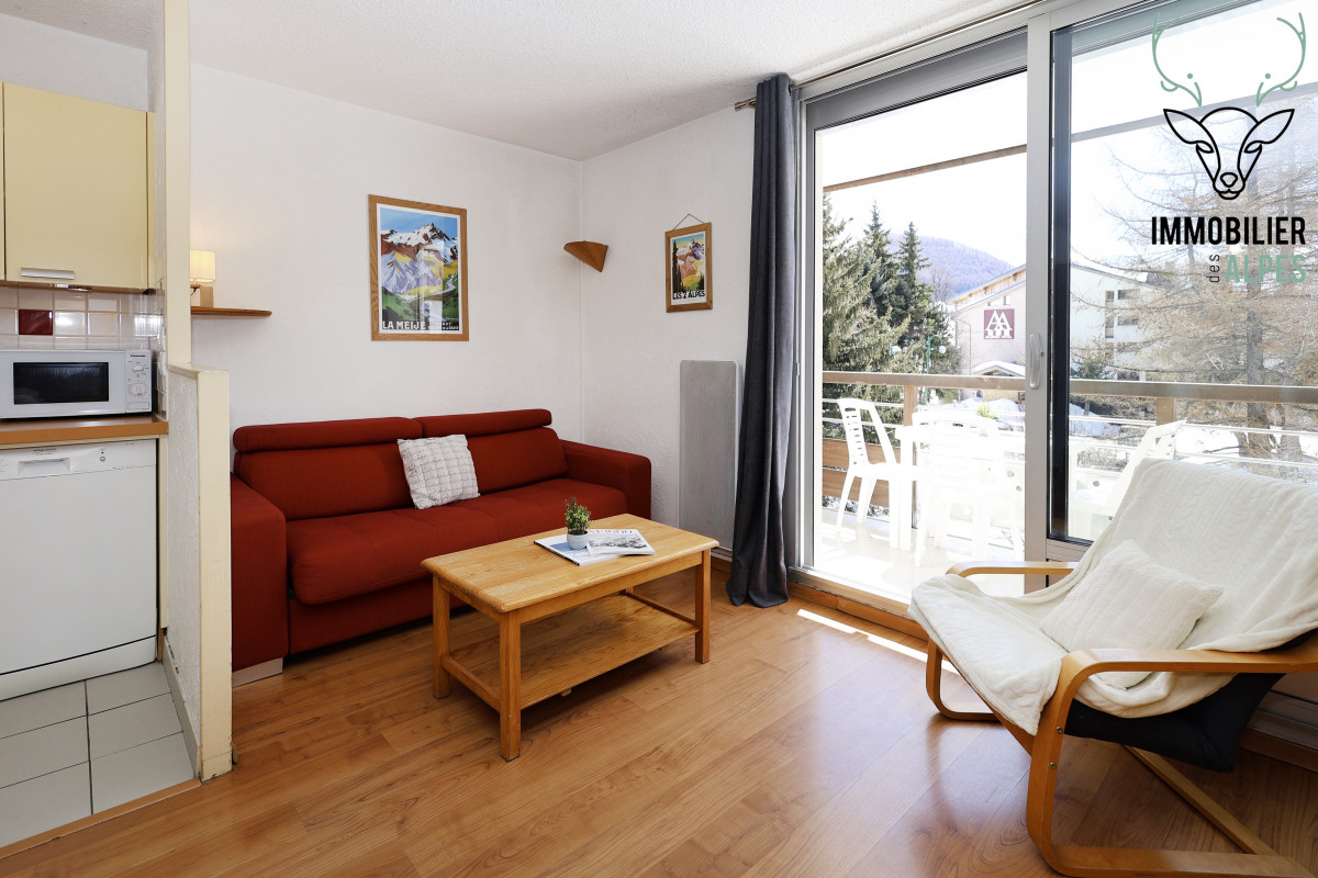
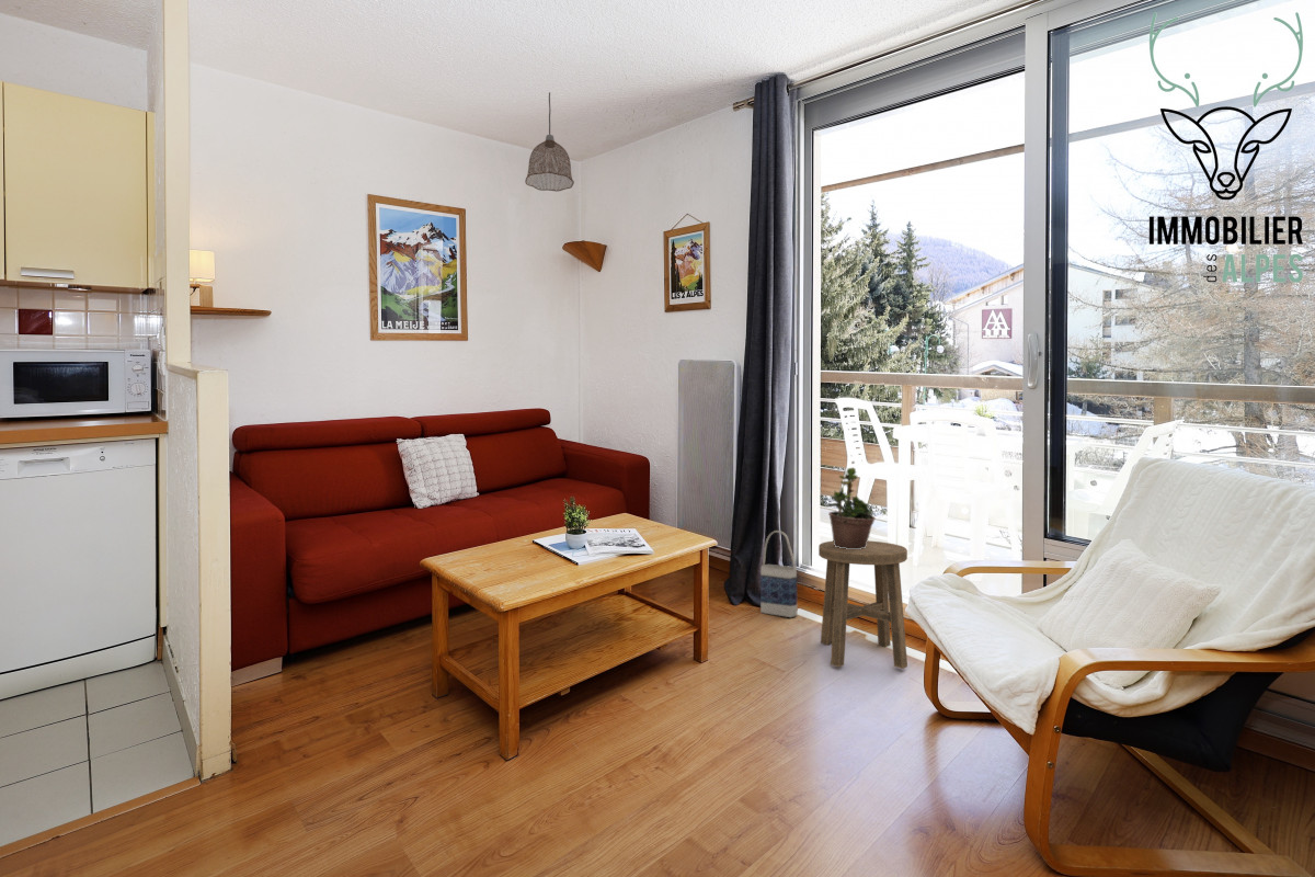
+ potted plant (853, 503)
+ stool (865, 605)
+ bag (778, 571)
+ pendant lamp (549, 137)
